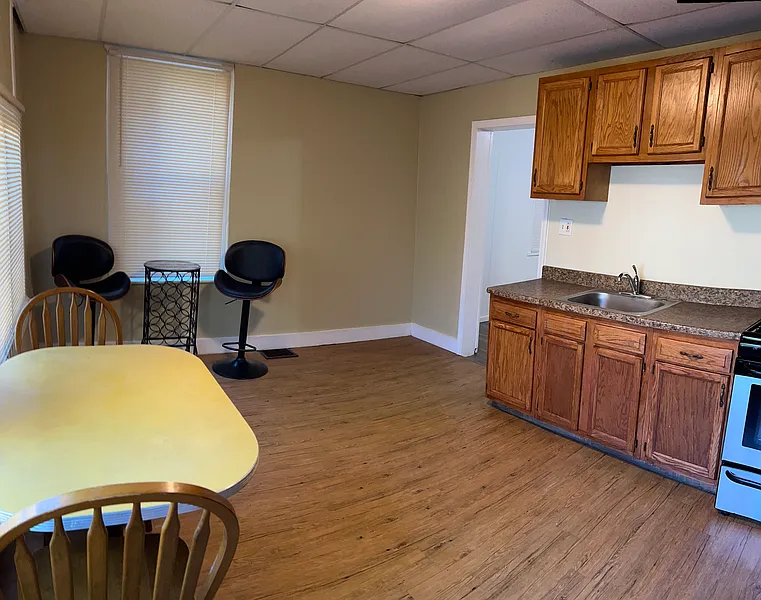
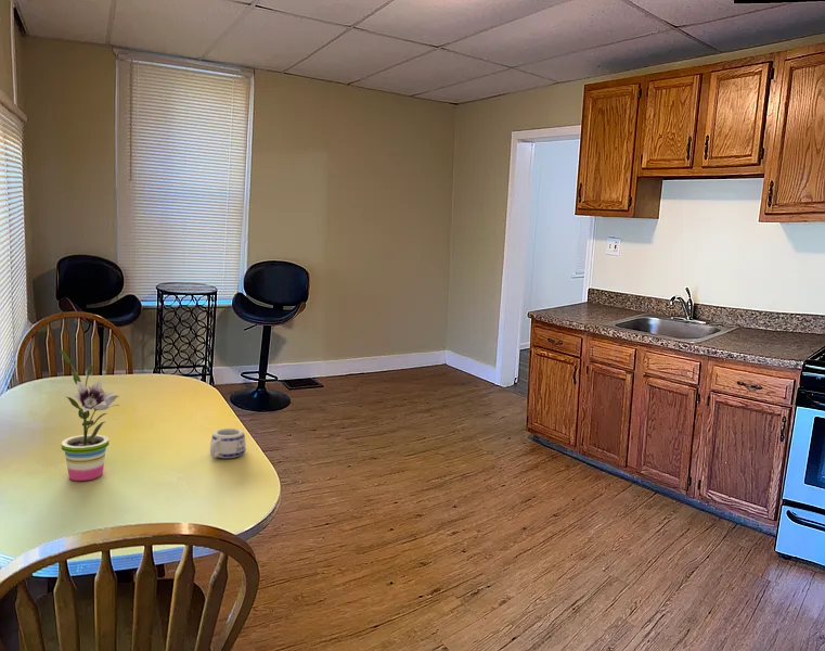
+ mug (224, 444)
+ potted plant (93, 412)
